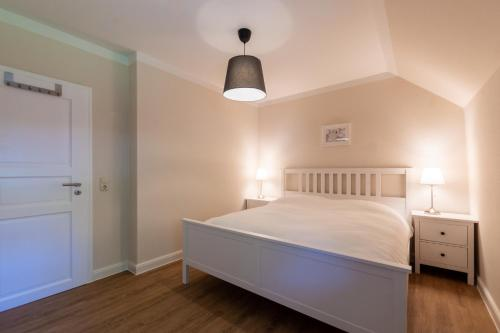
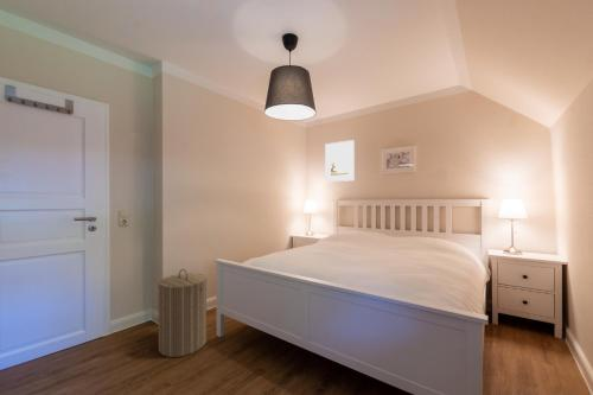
+ laundry hamper (183, 306)
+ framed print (339, 161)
